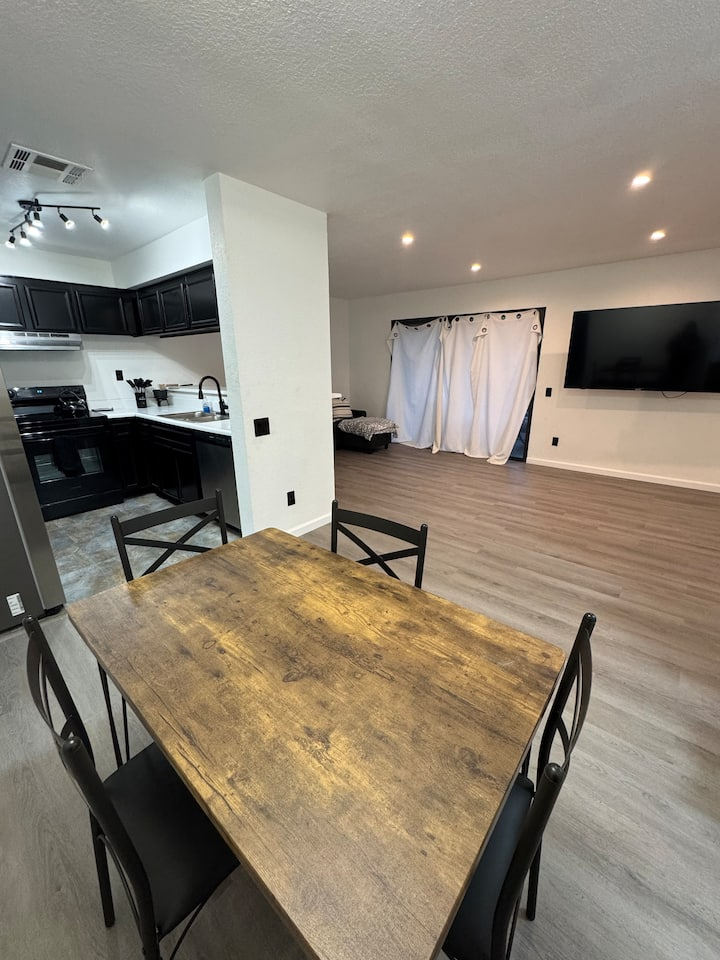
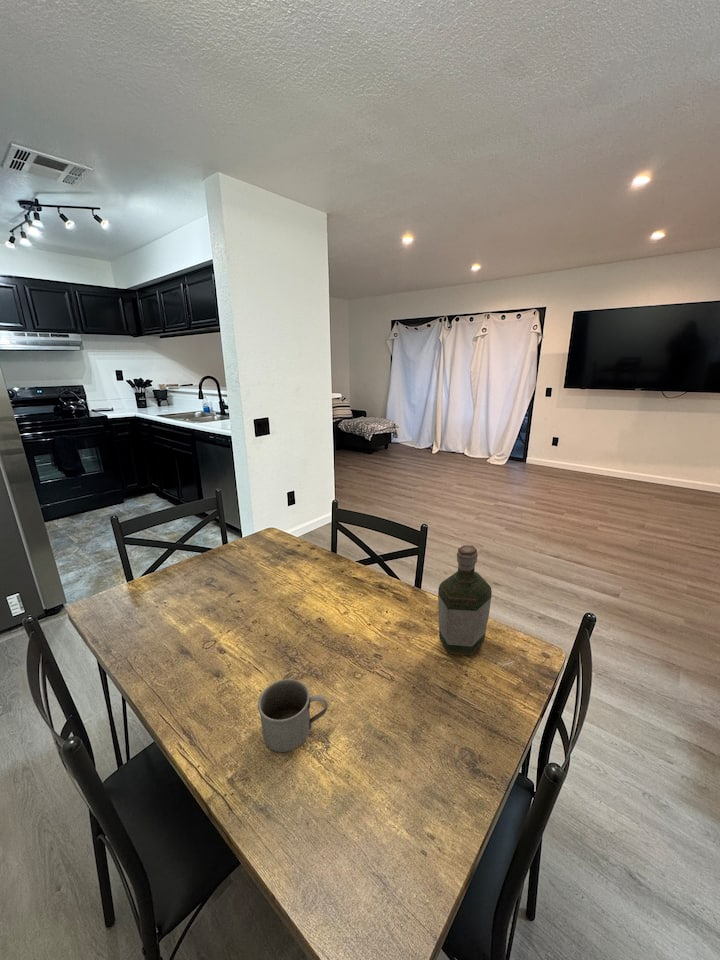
+ bottle (464, 597)
+ mug (289, 713)
